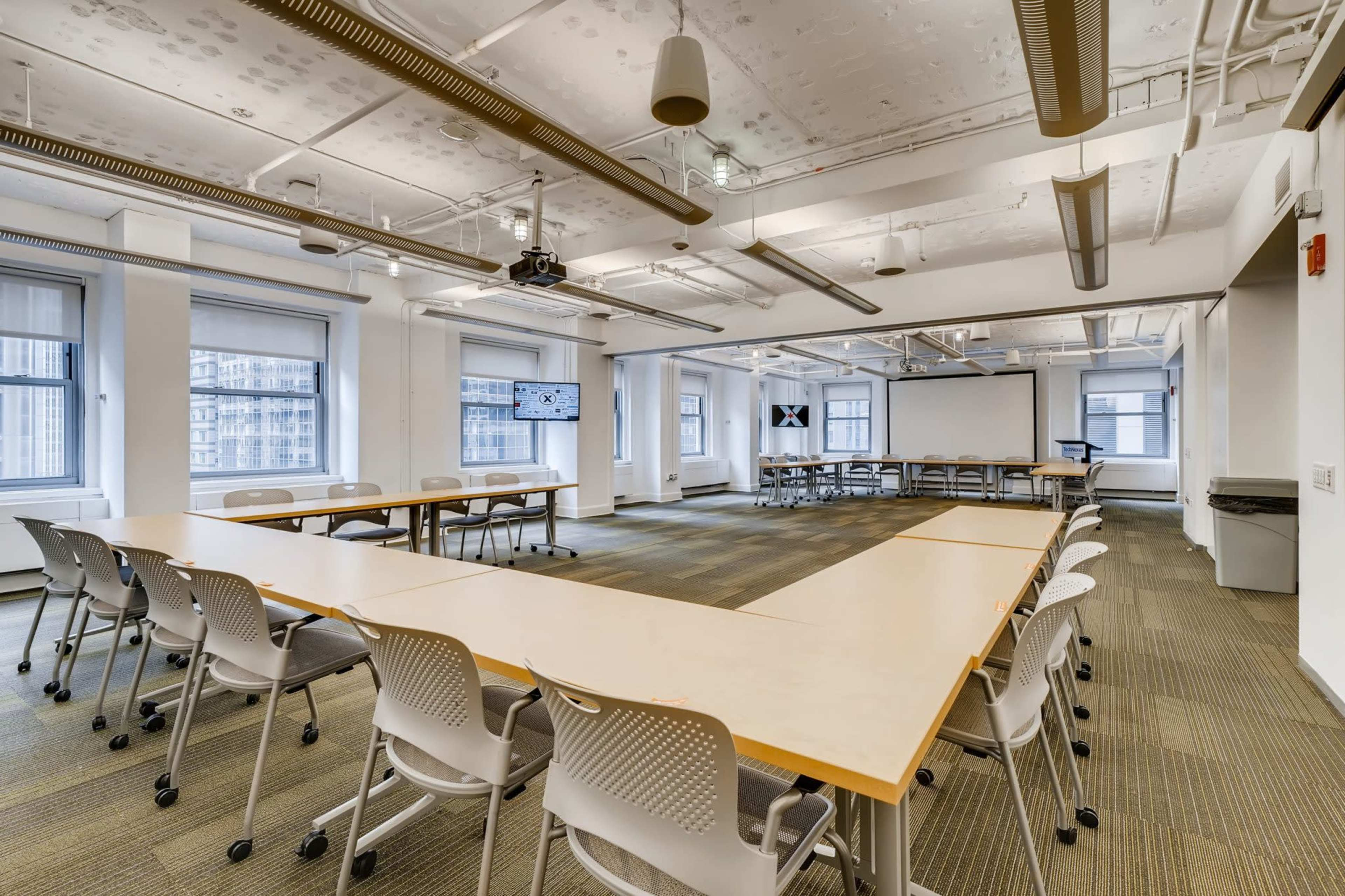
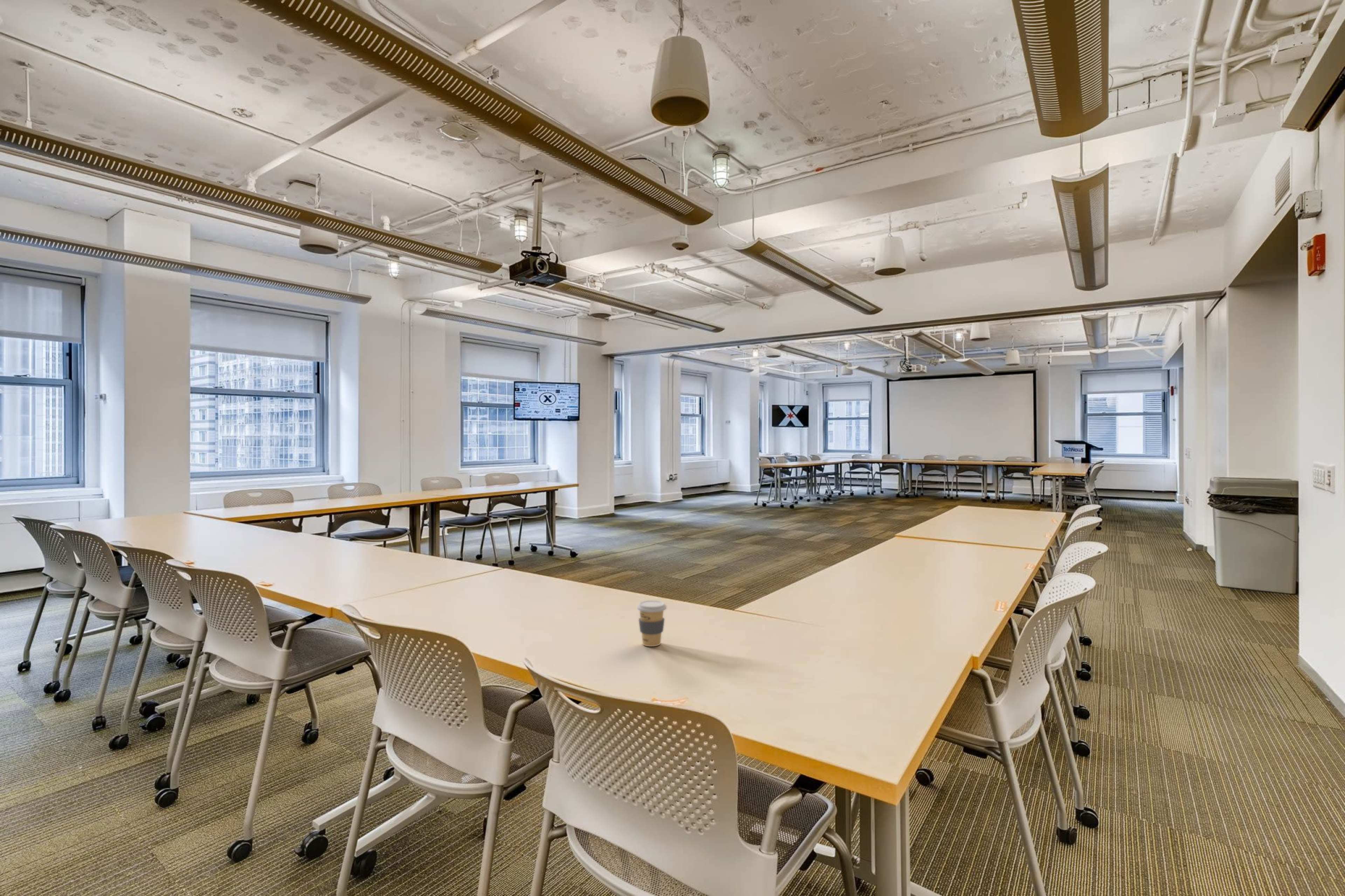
+ coffee cup (651, 623)
